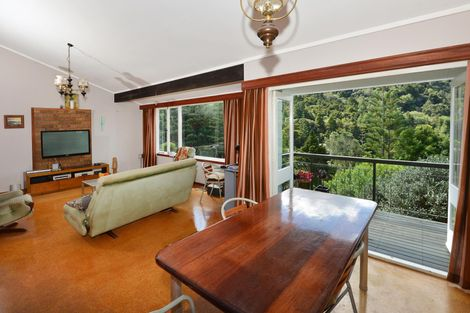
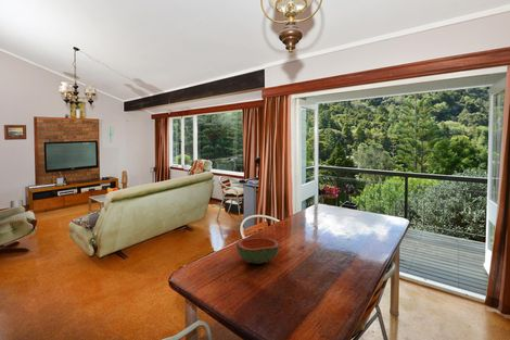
+ bowl (257, 251)
